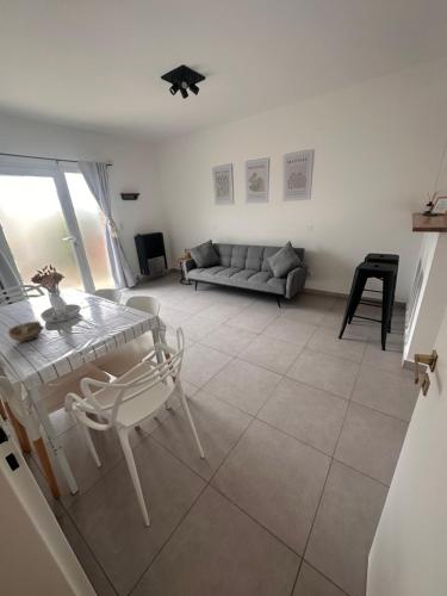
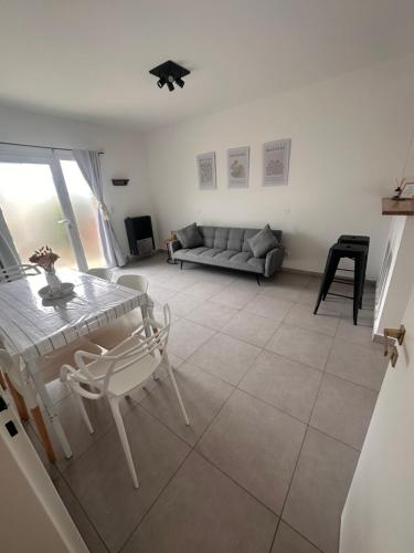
- bowl (26, 333)
